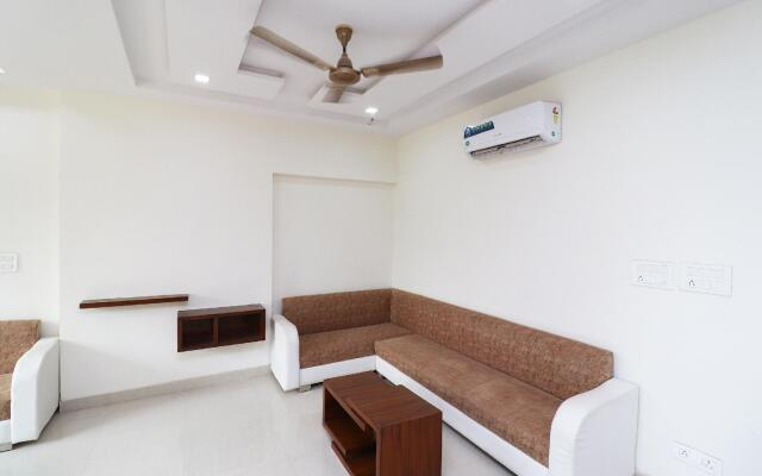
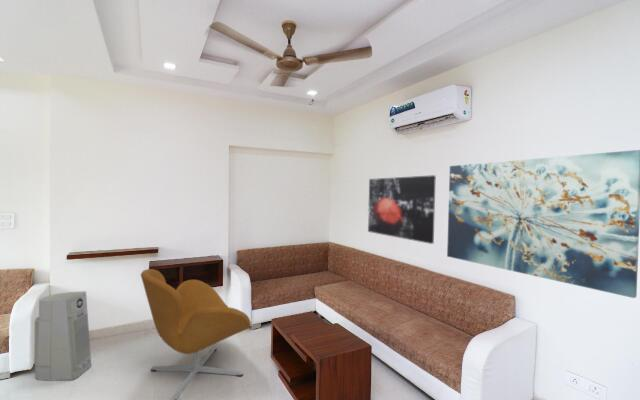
+ armchair (194, 320)
+ wall art (521, 216)
+ air purifier (62, 333)
+ wall art (397, 207)
